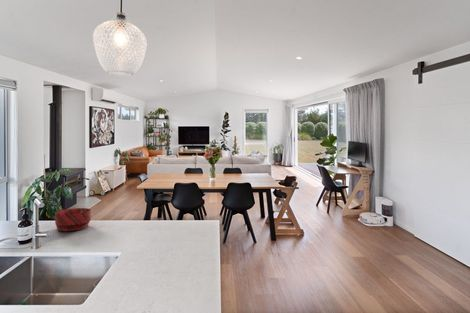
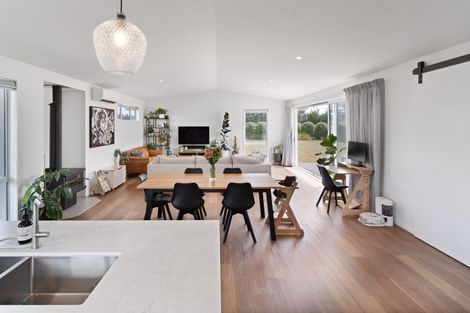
- bowl (73, 219)
